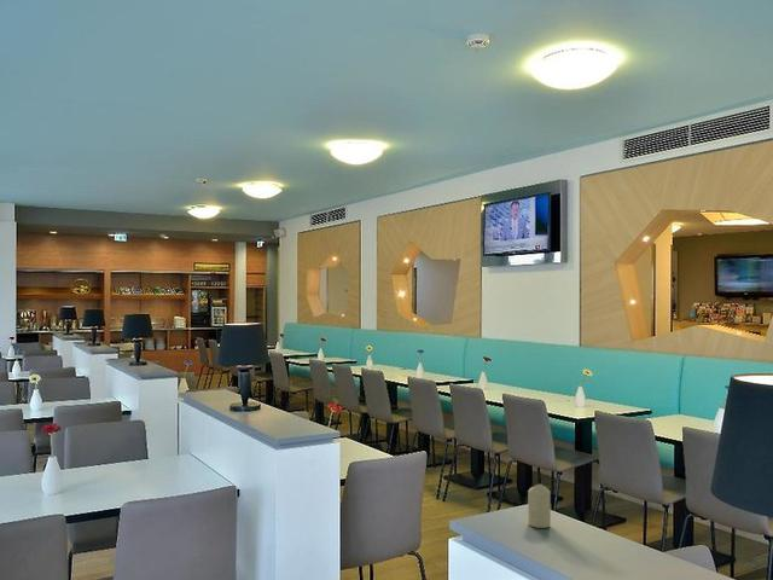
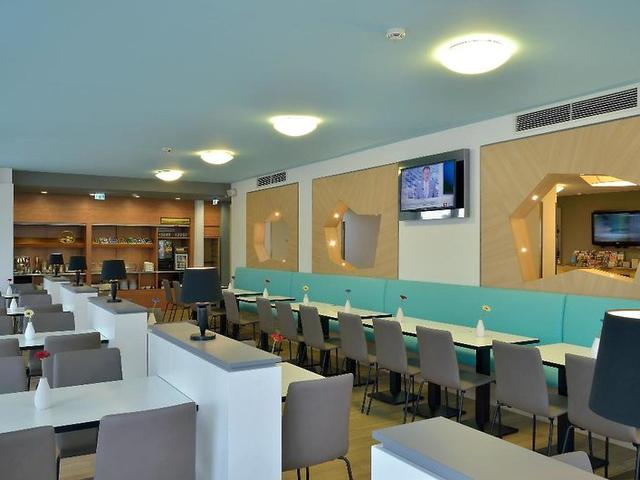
- candle (539, 505)
